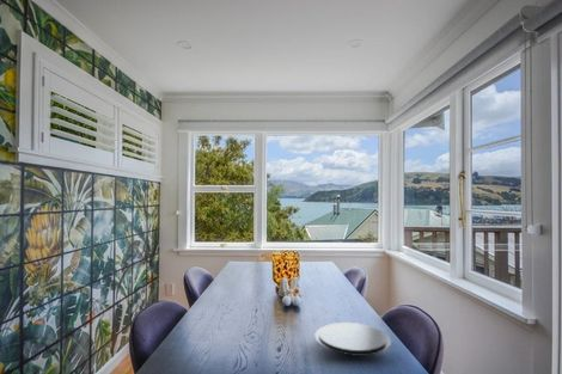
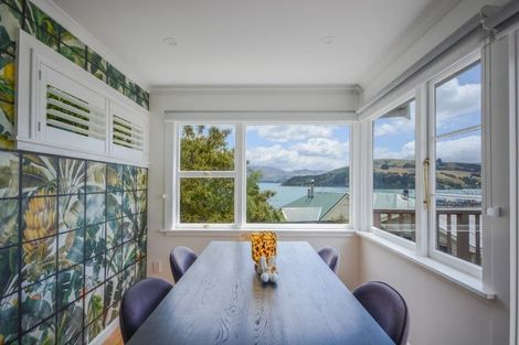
- plate (352, 342)
